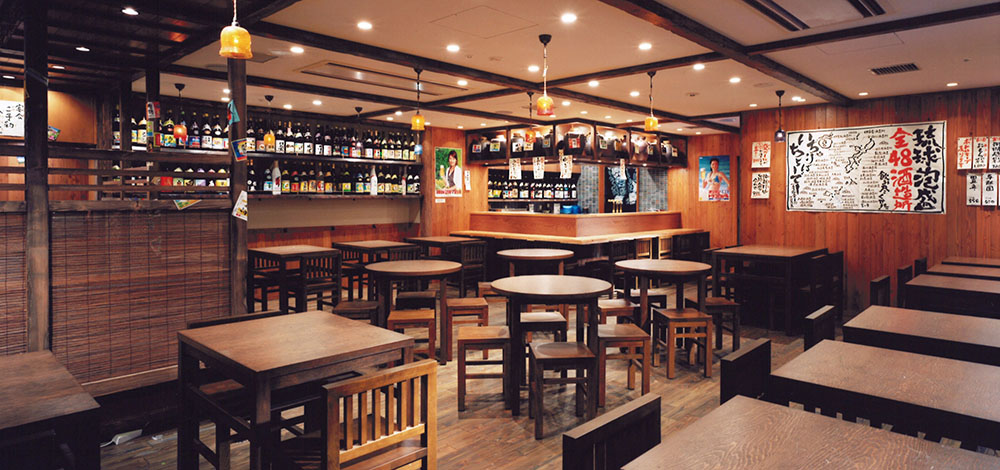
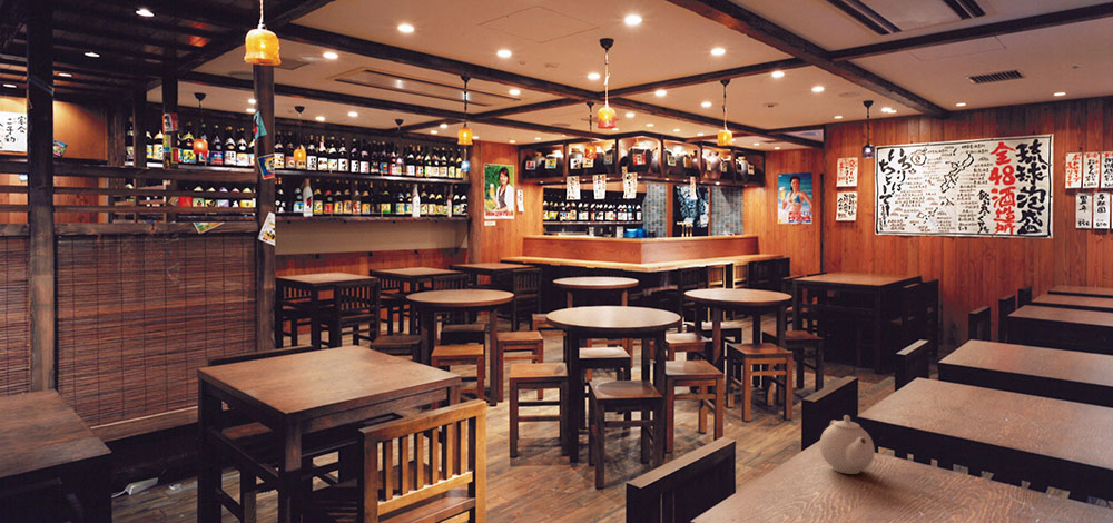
+ teapot (846, 442)
